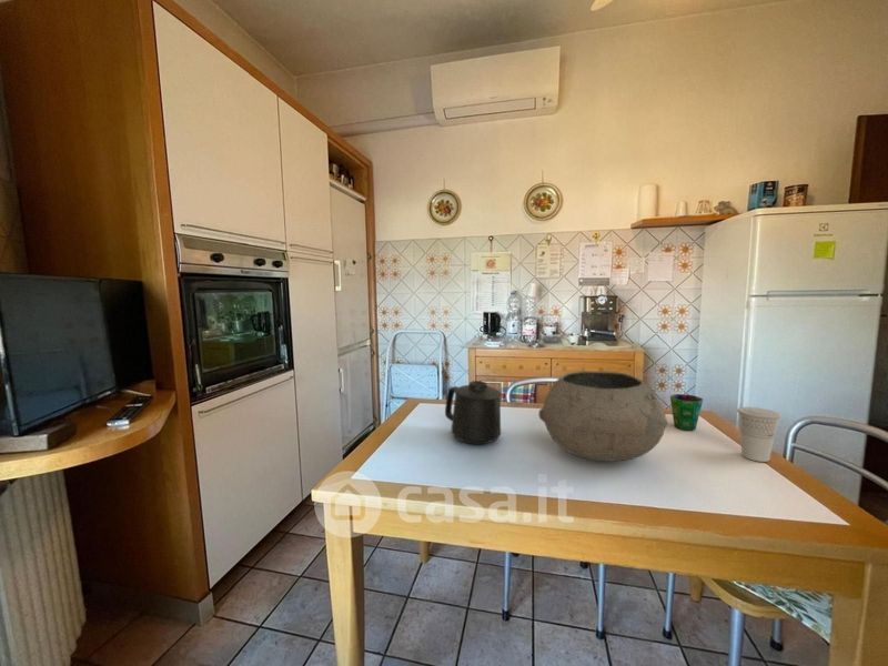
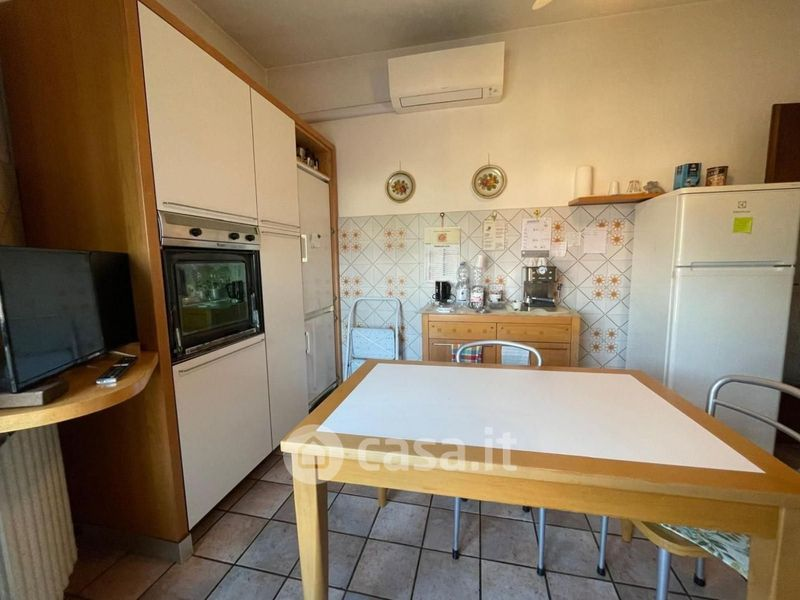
- cup (684, 411)
- bowl (602, 416)
- mug (470, 410)
- cup (756, 434)
